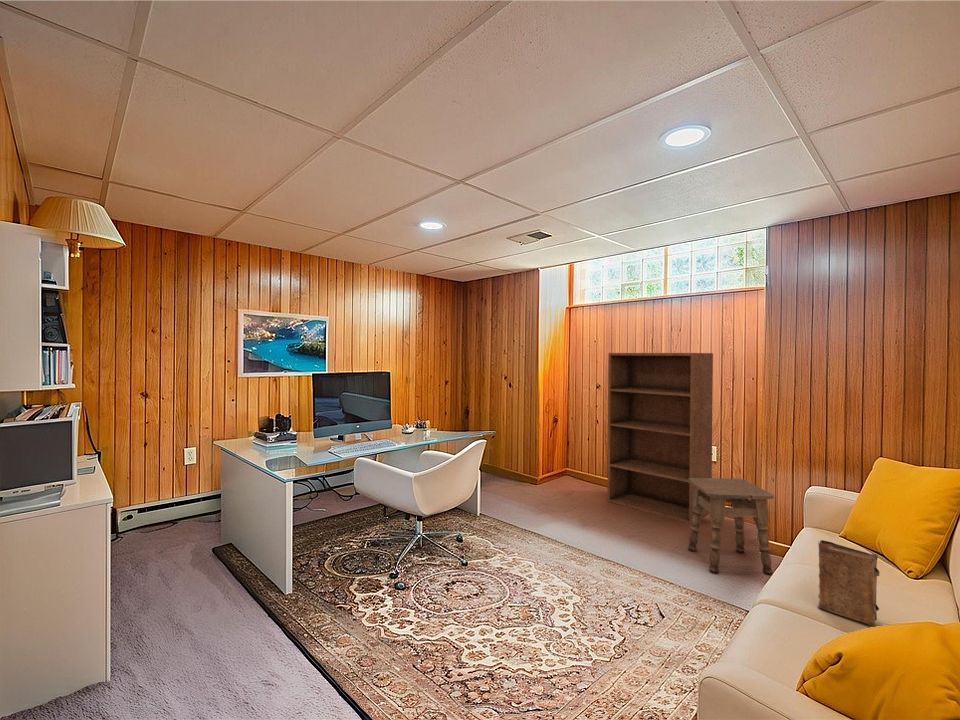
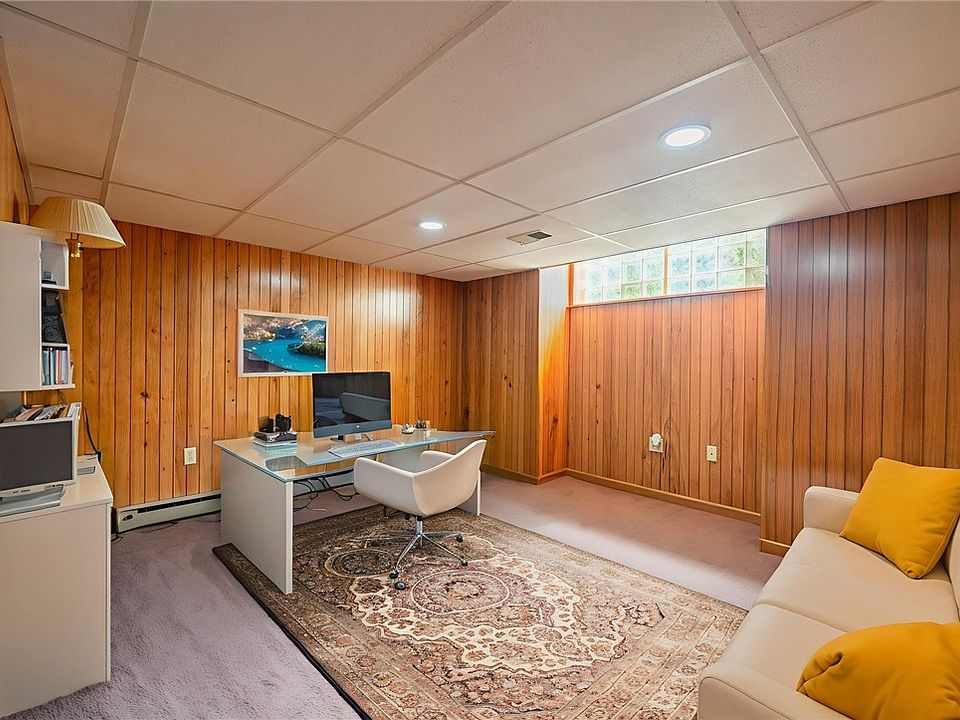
- book (847, 581)
- bookshelf (658, 430)
- side table (724, 520)
